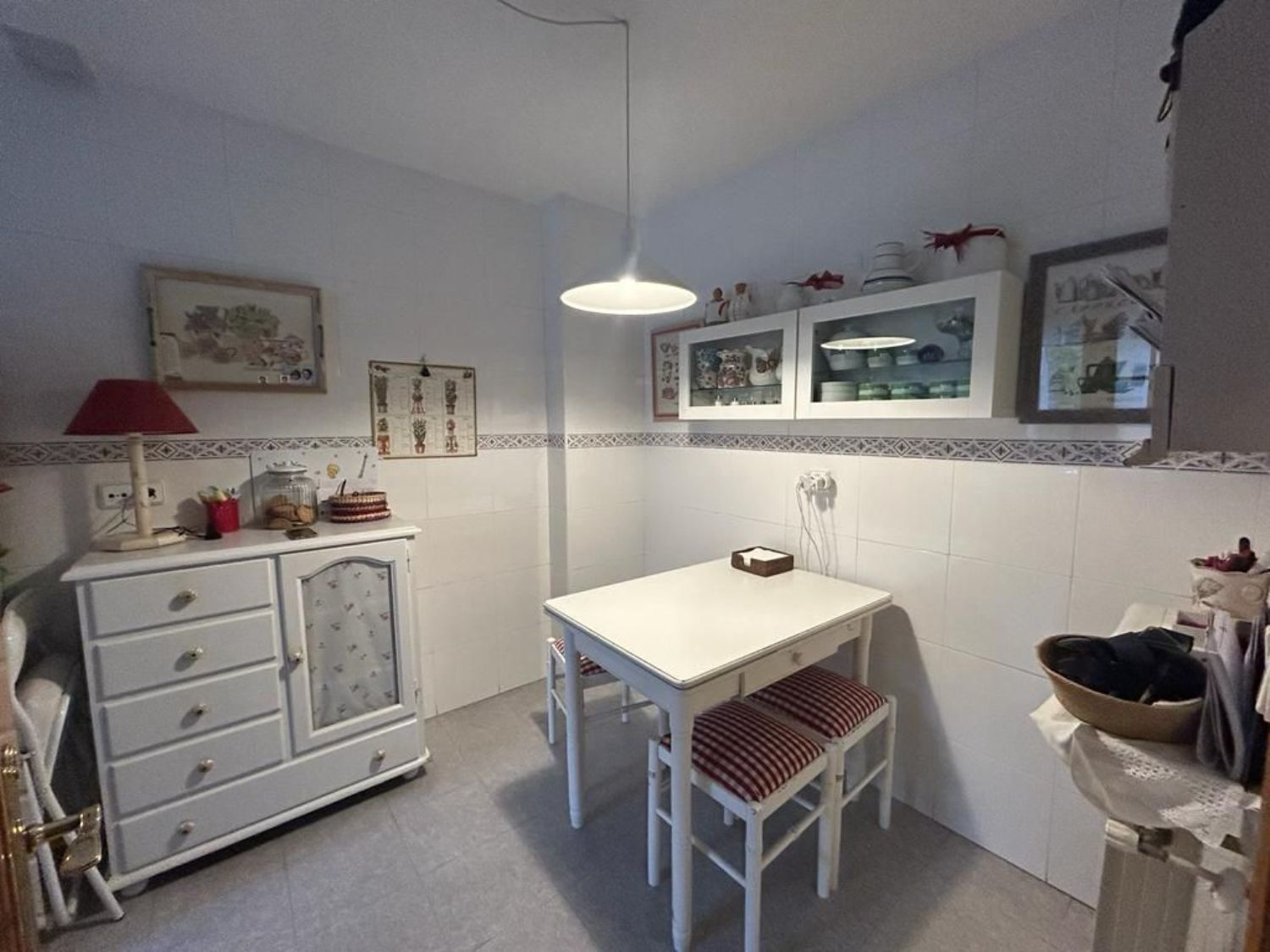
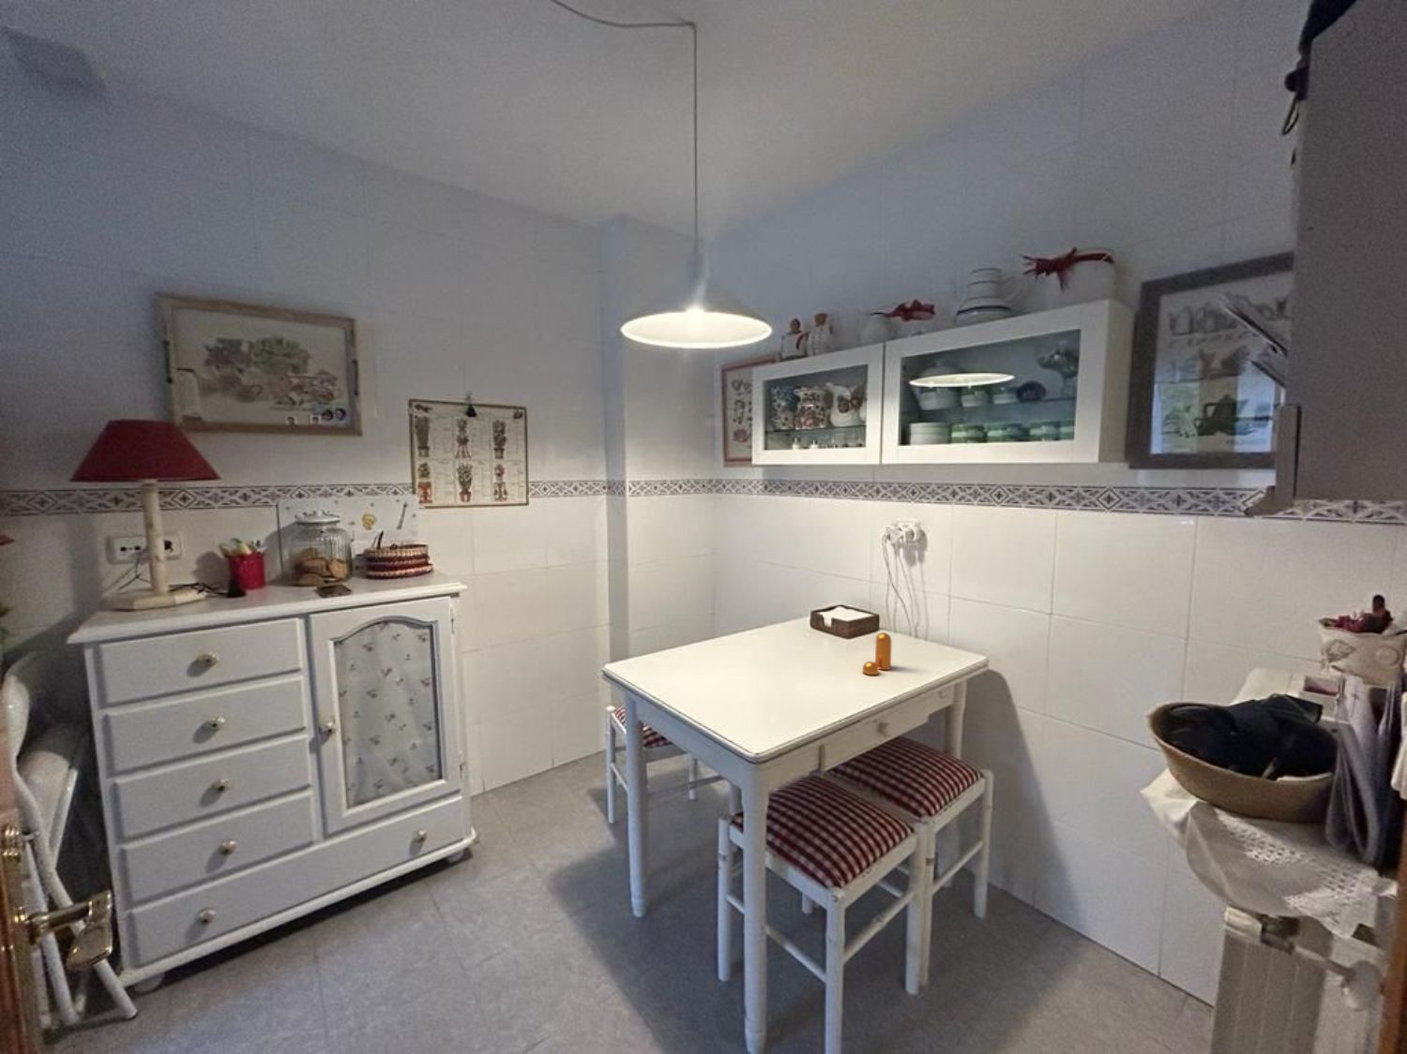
+ pepper shaker (876, 652)
